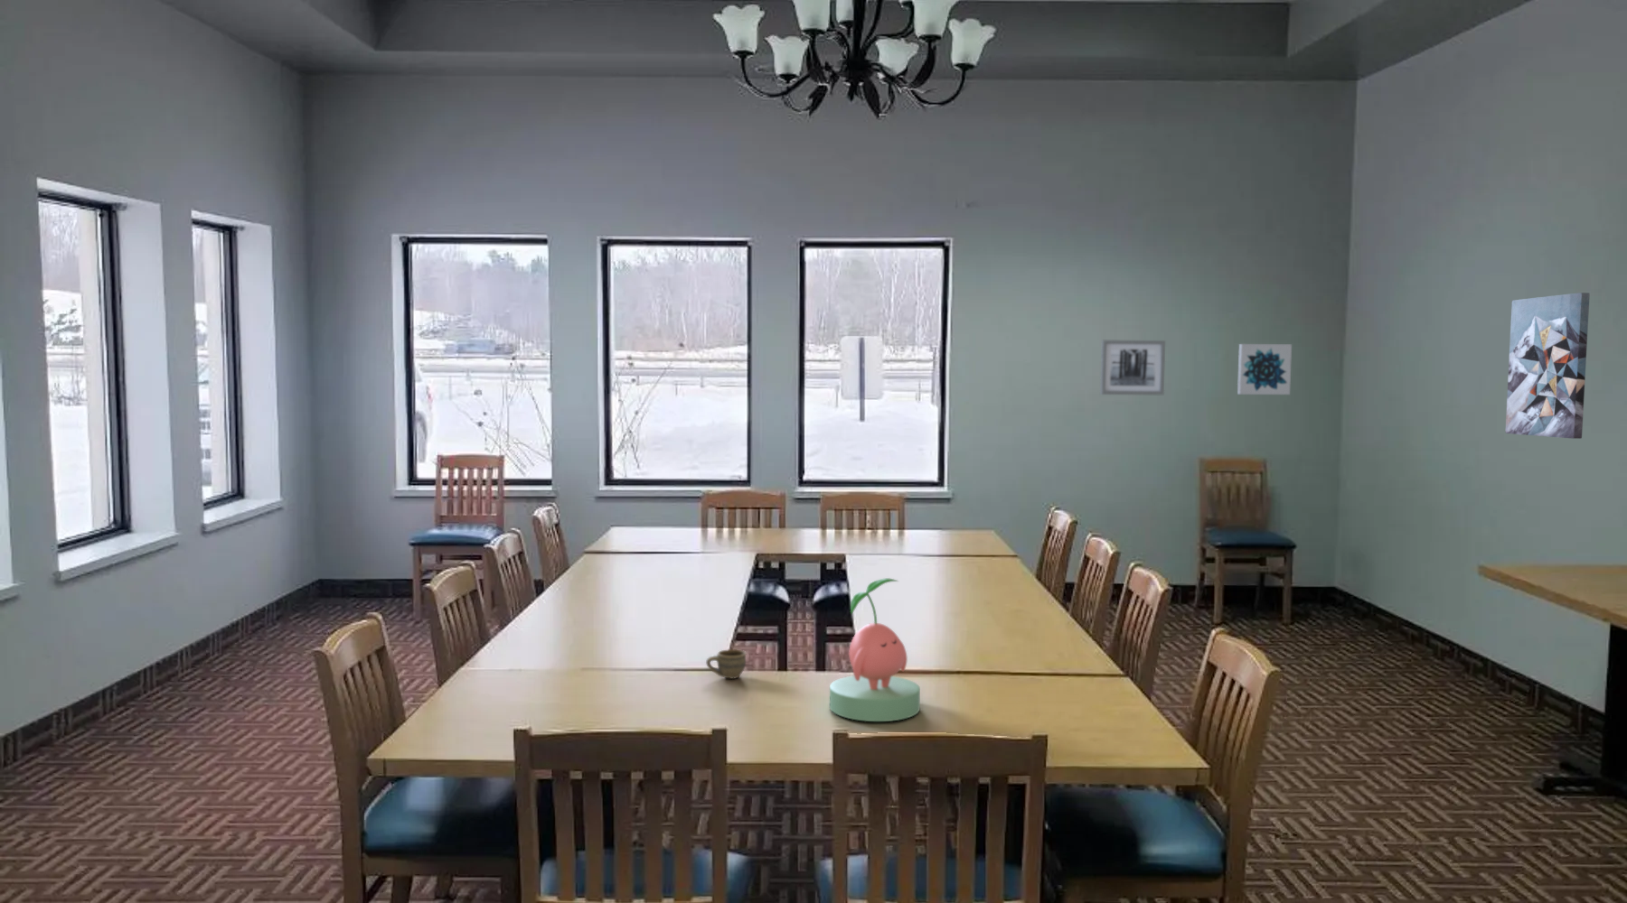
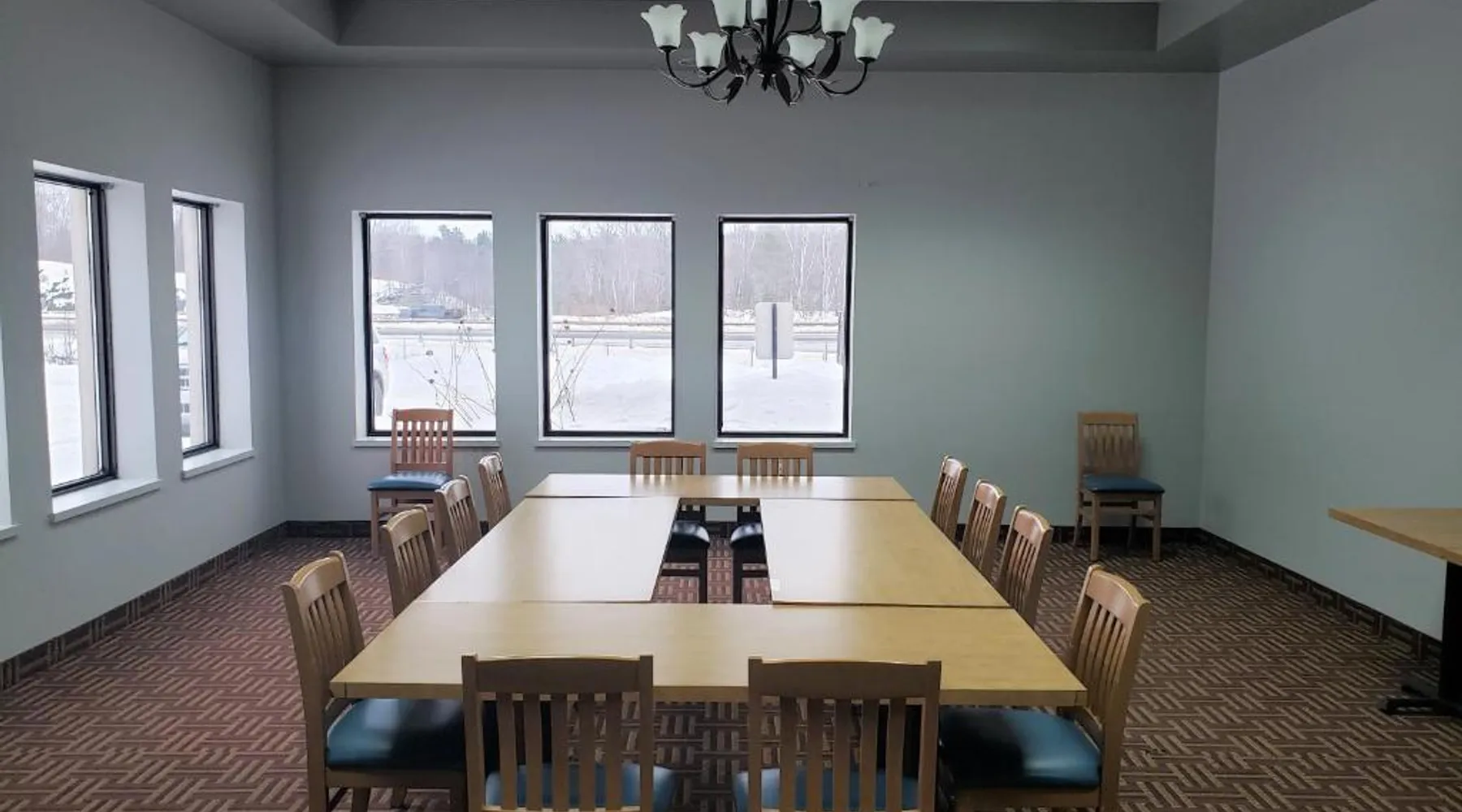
- wall art (1263, 369)
- plant (875, 644)
- wall art (1545, 366)
- cup (726, 665)
- wall art (1133, 367)
